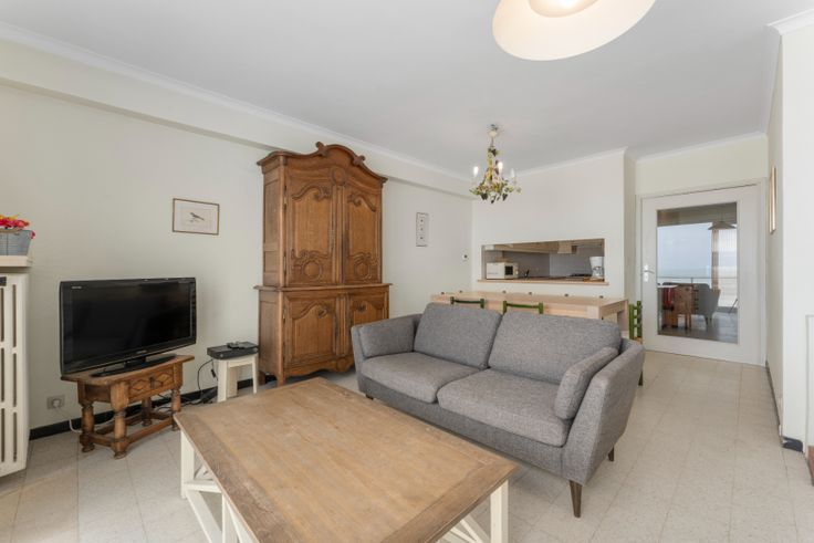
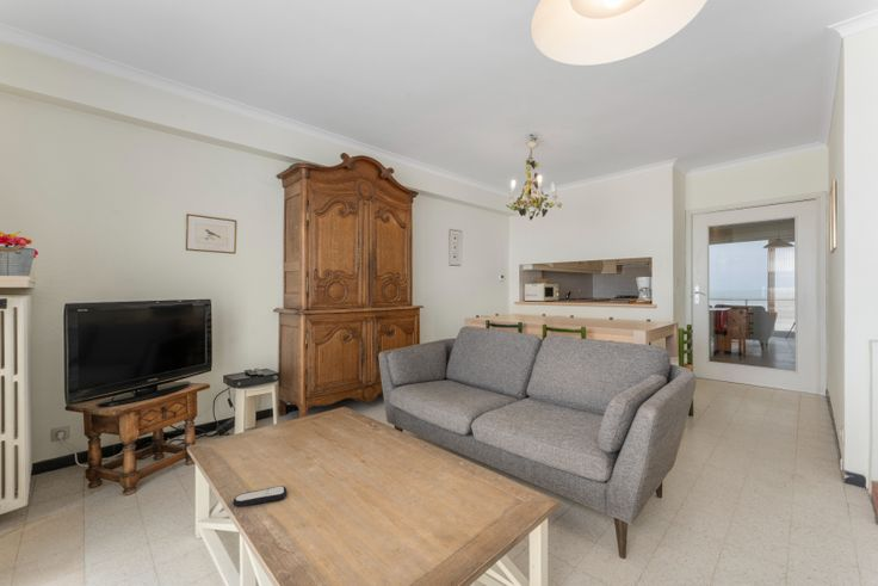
+ remote control (260, 495)
